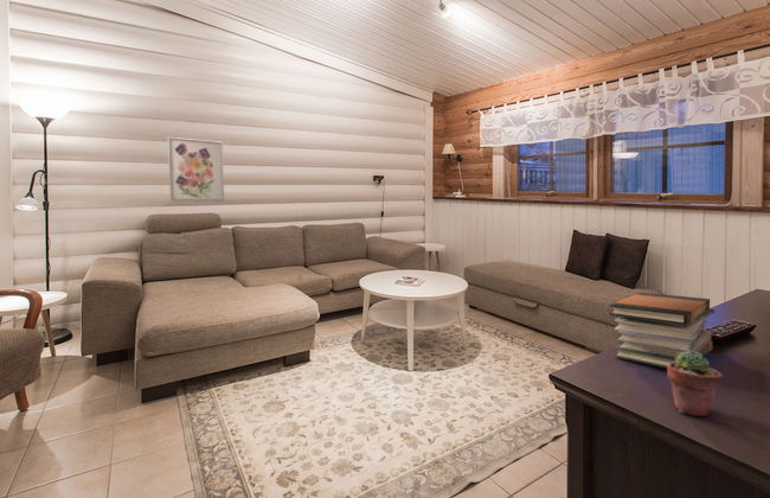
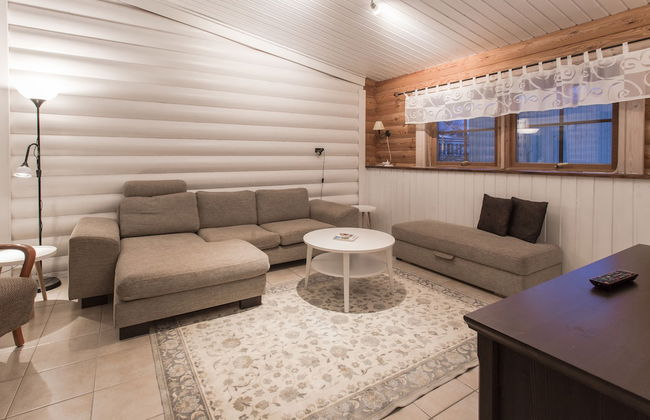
- potted succulent (693, 381)
- wall art (197, 170)
- book stack (662, 327)
